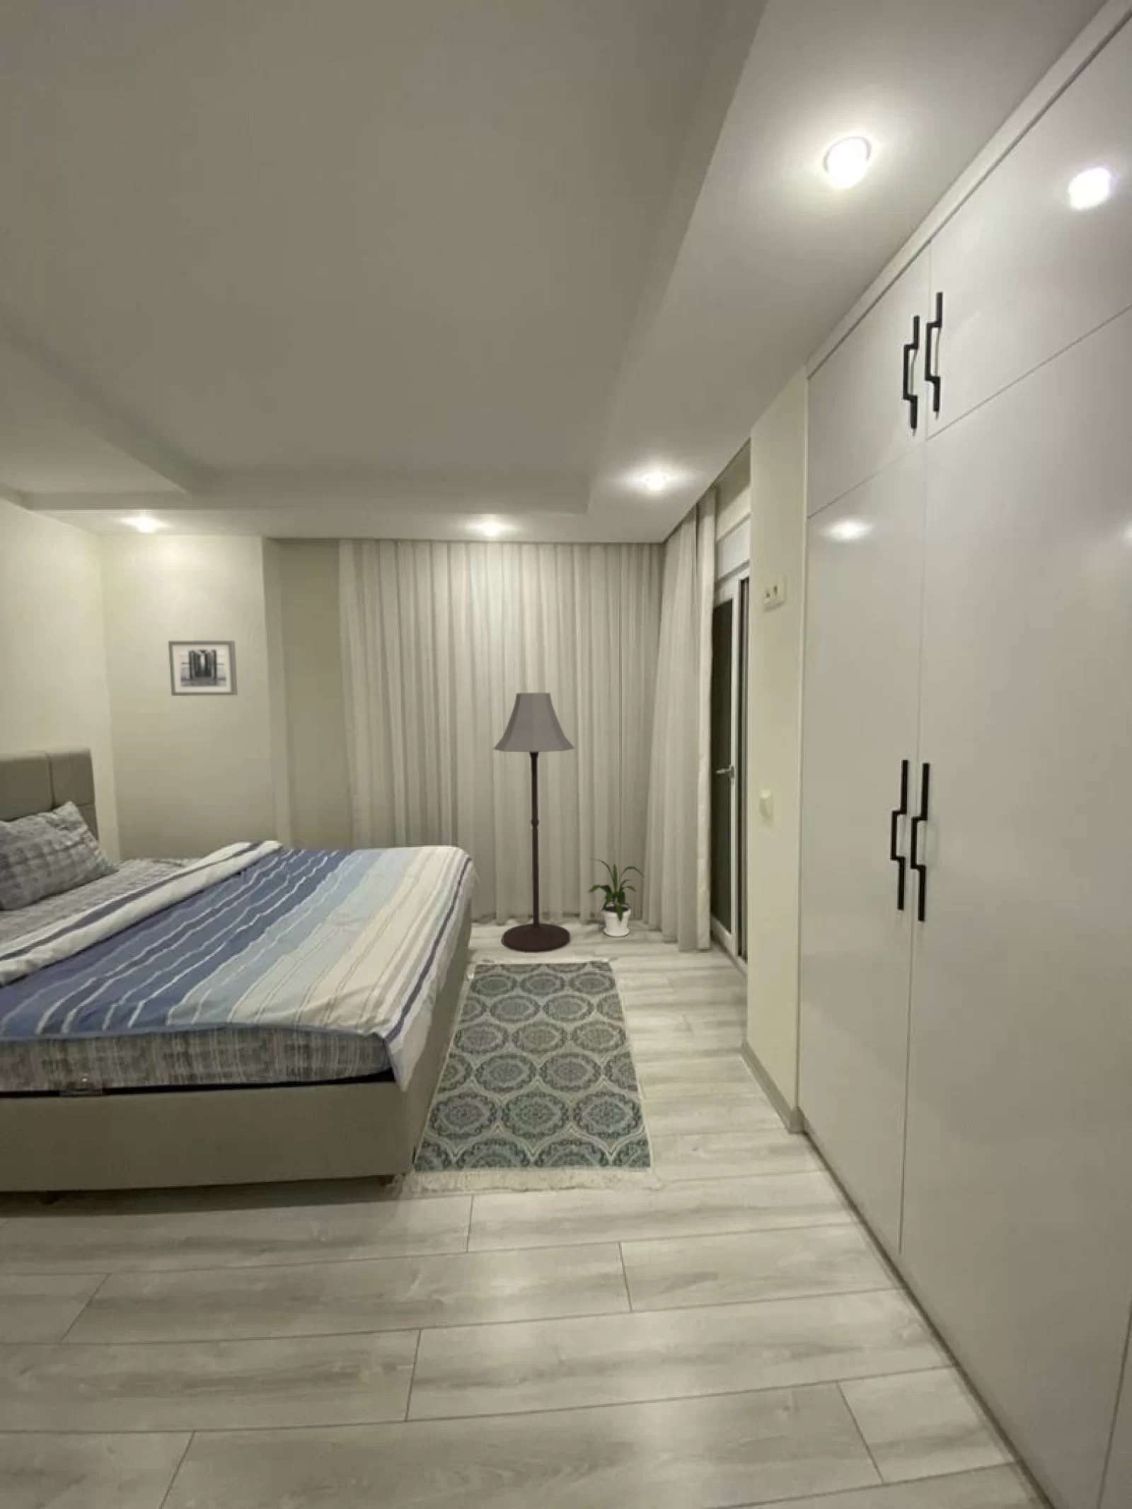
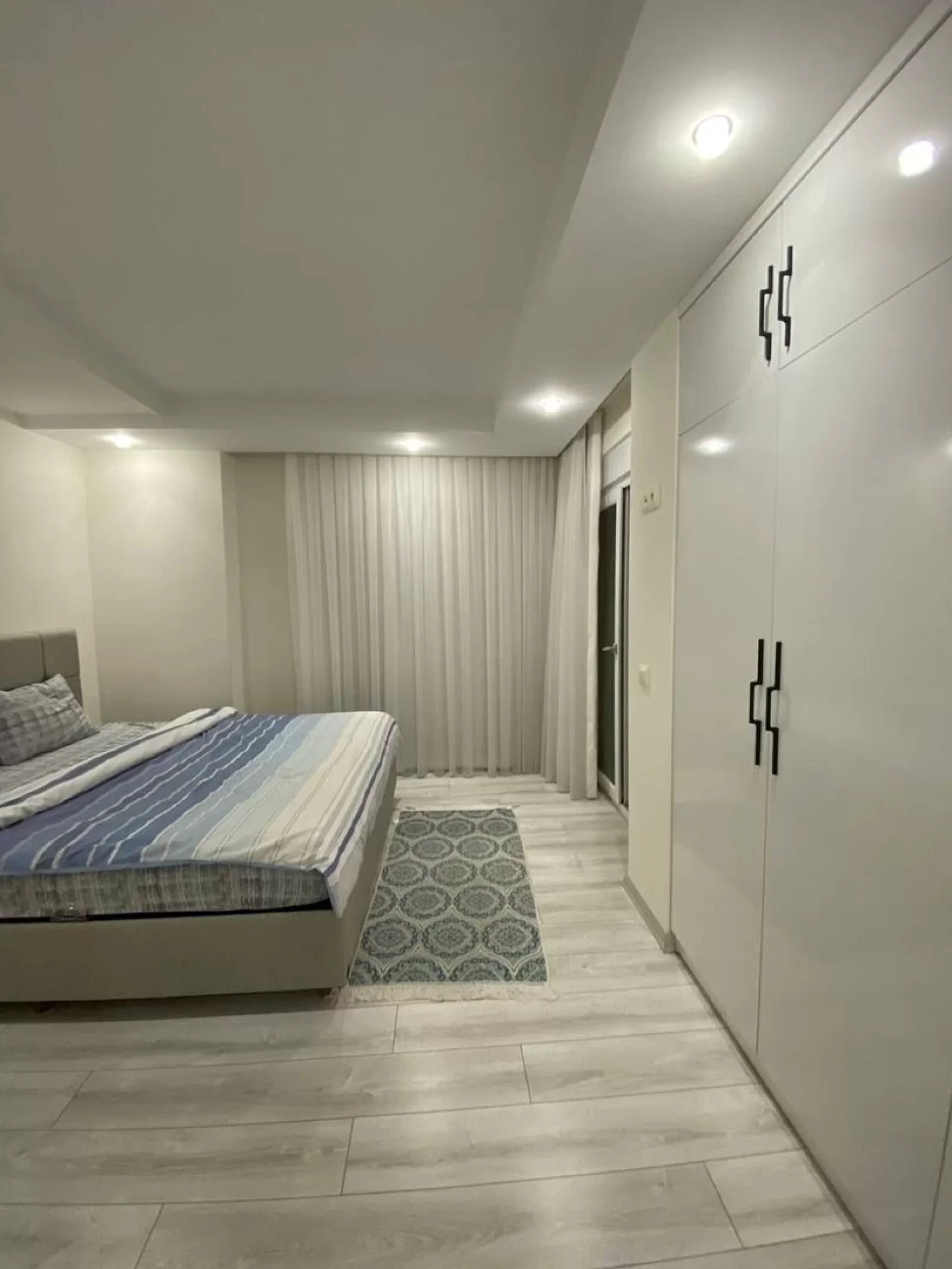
- floor lamp (535, 818)
- house plant (614, 895)
- wall art (203, 668)
